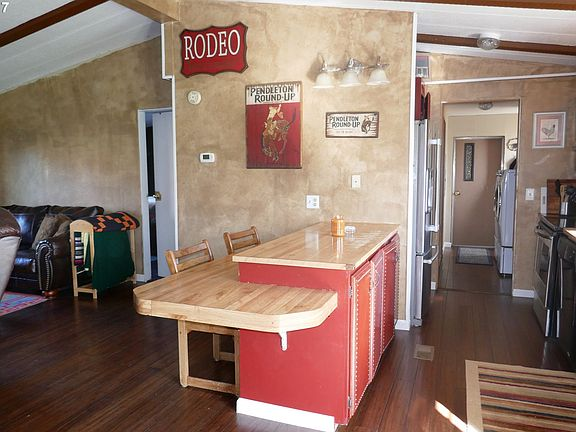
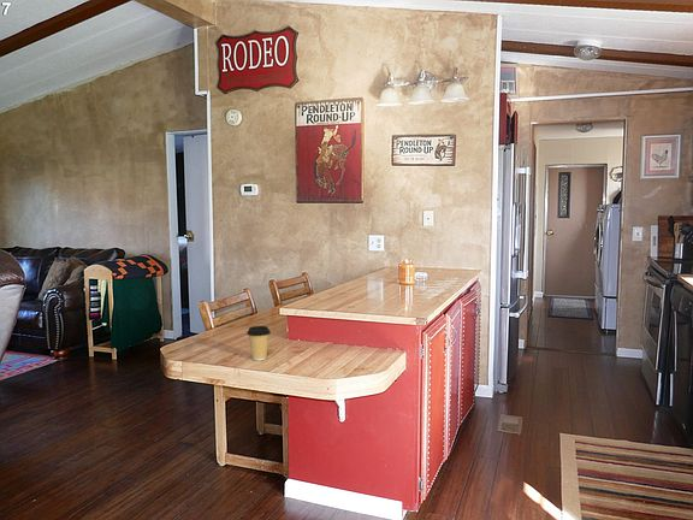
+ coffee cup (259, 343)
